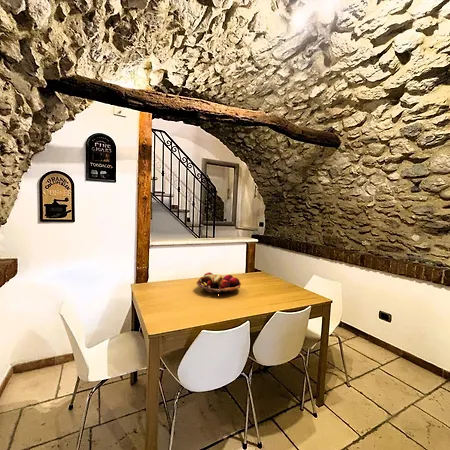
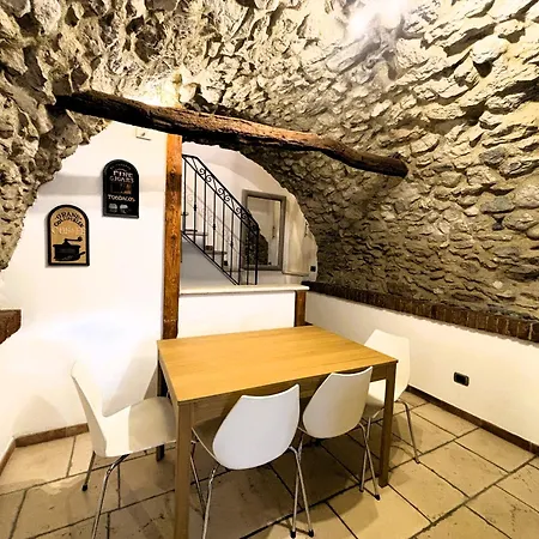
- fruit basket (218, 282)
